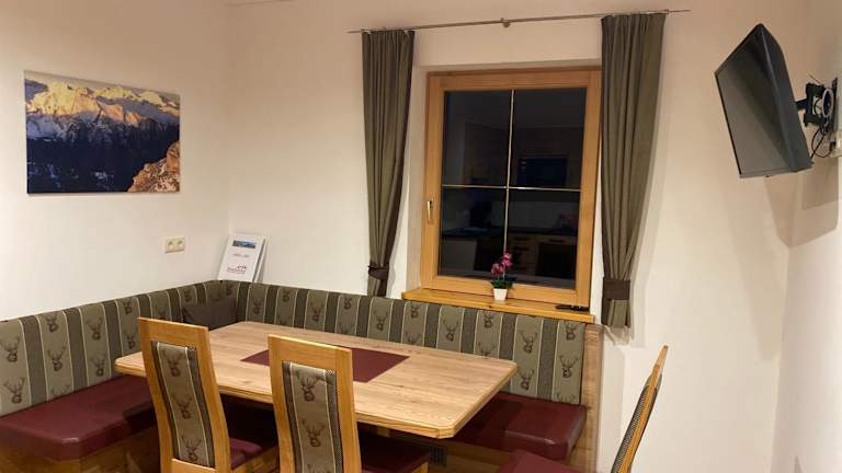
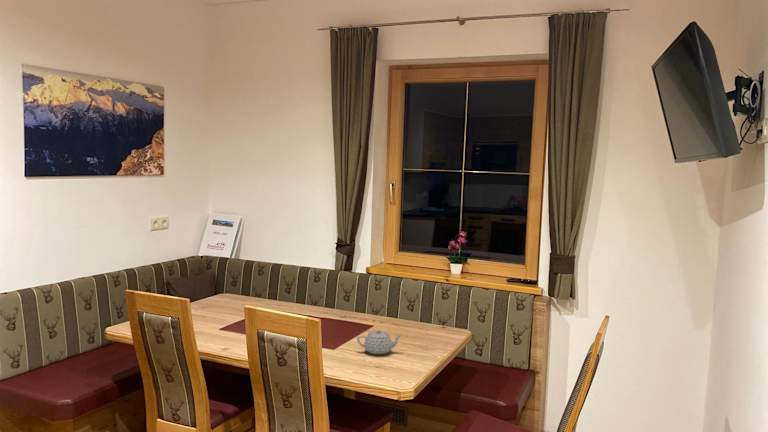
+ teapot (379, 340)
